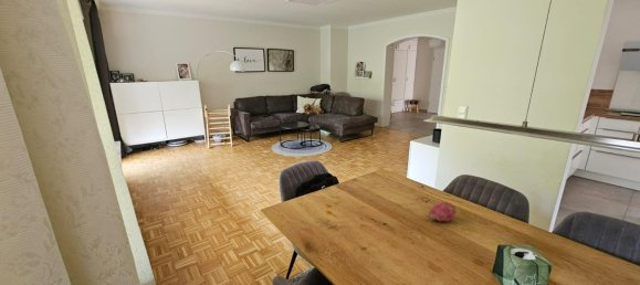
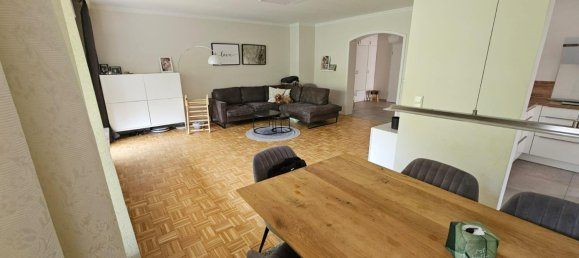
- fruit (442, 210)
